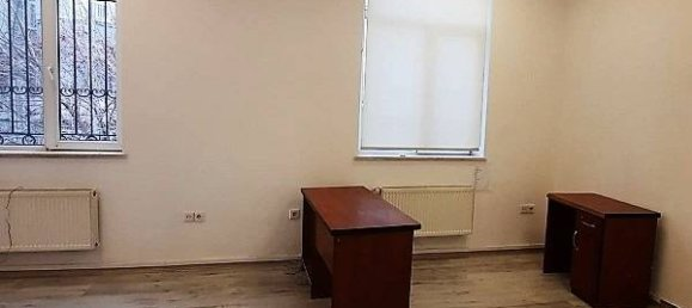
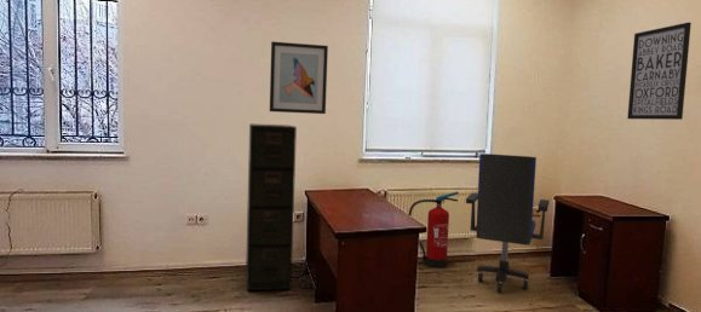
+ office chair (506, 220)
+ wall art (656, 74)
+ fire extinguisher (432, 227)
+ filing cabinet (269, 202)
+ wall art (298, 77)
